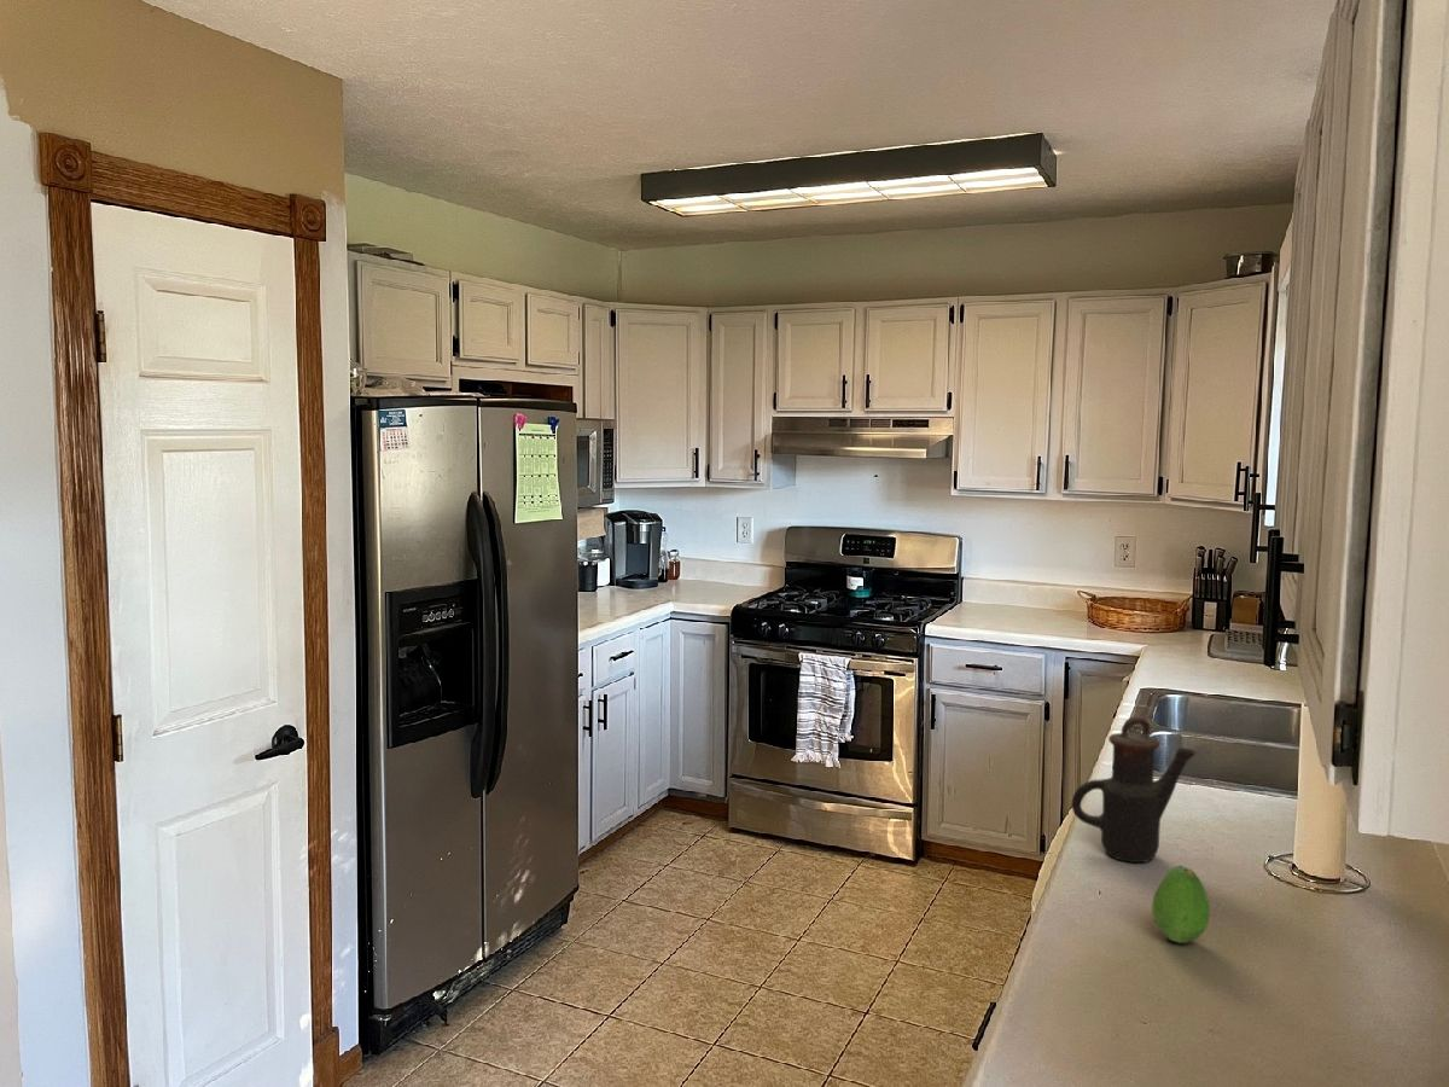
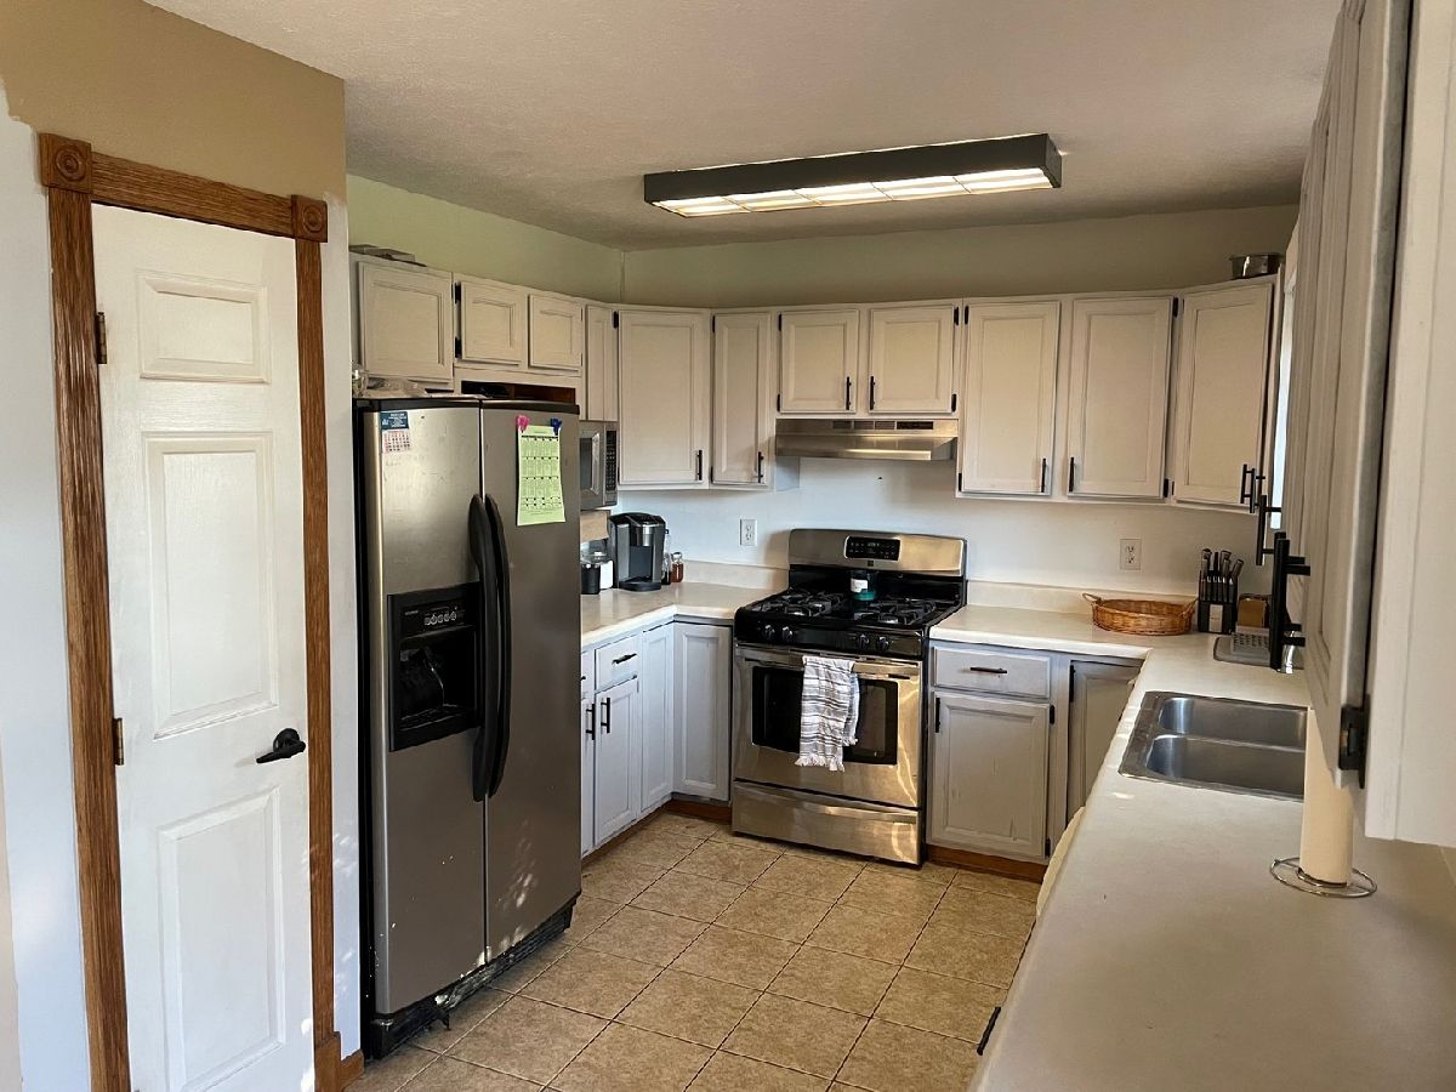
- fruit (1181, 902)
- teapot (1131, 785)
